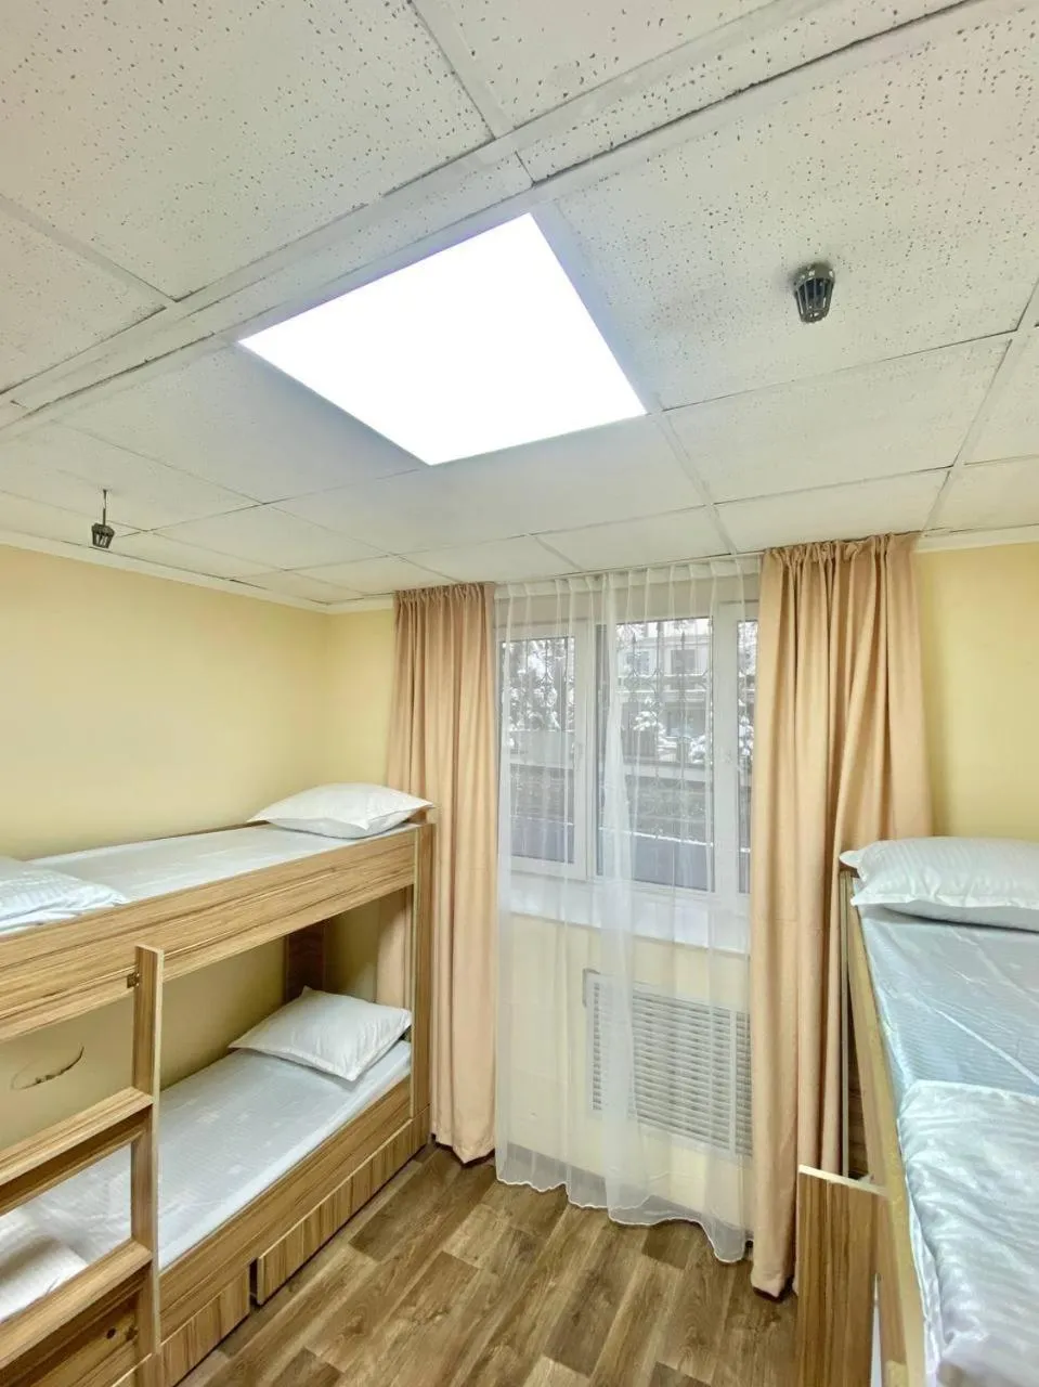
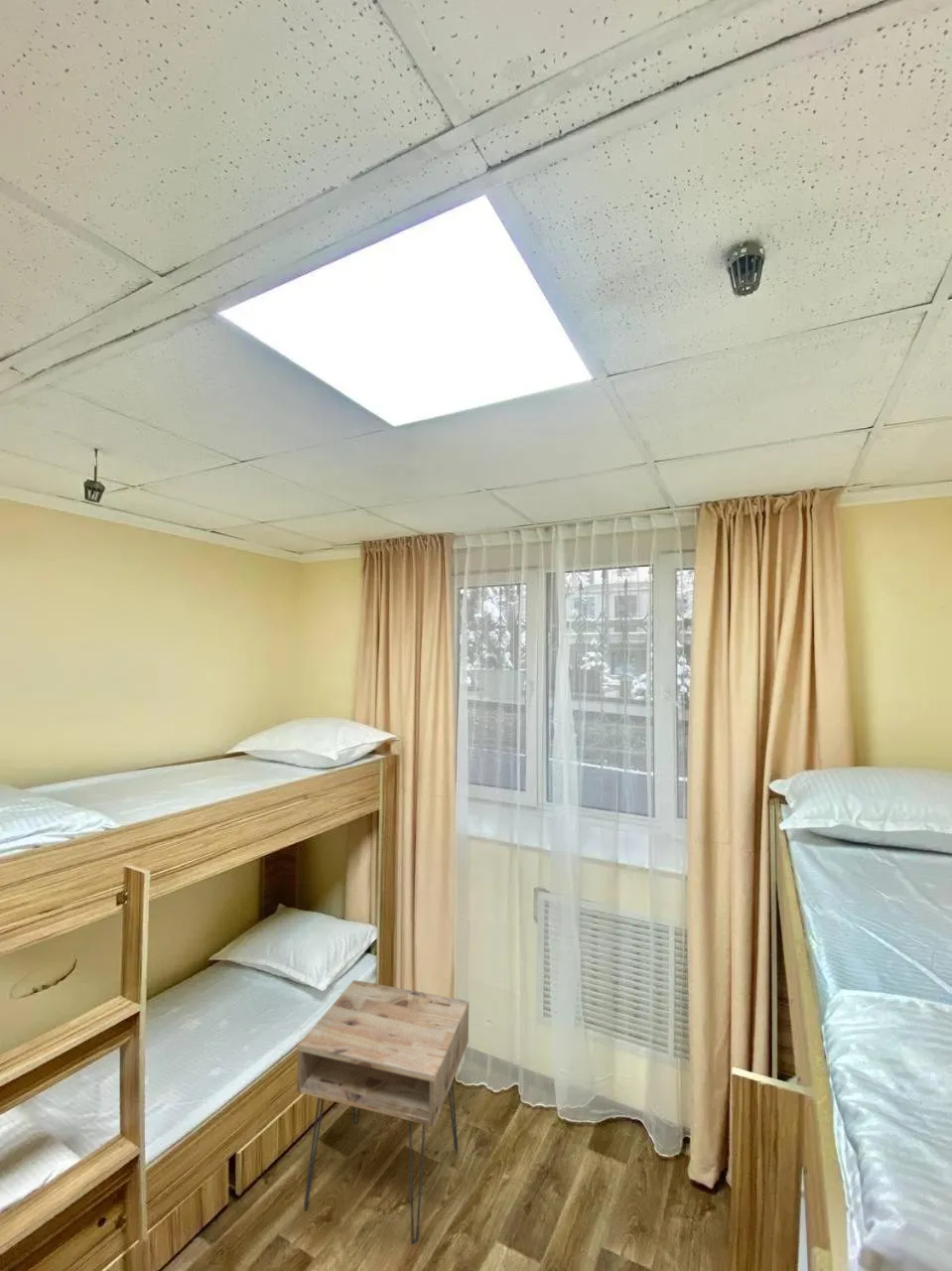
+ nightstand (387, 1098)
